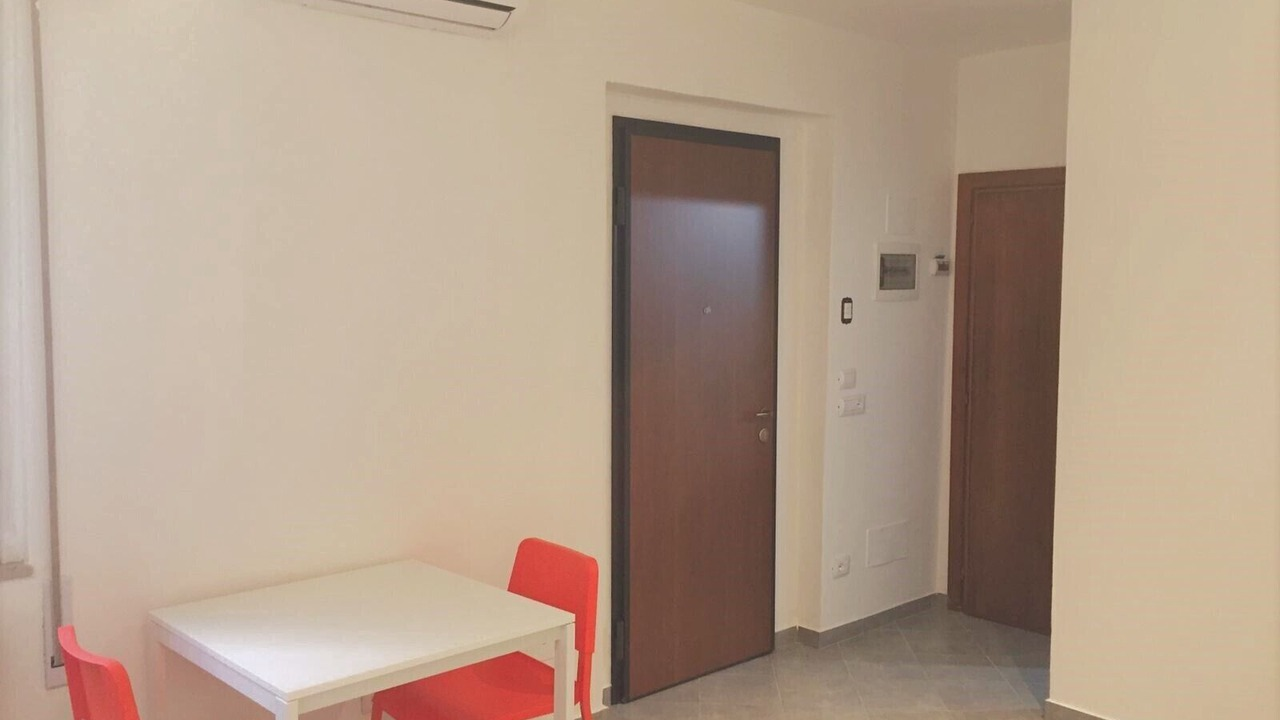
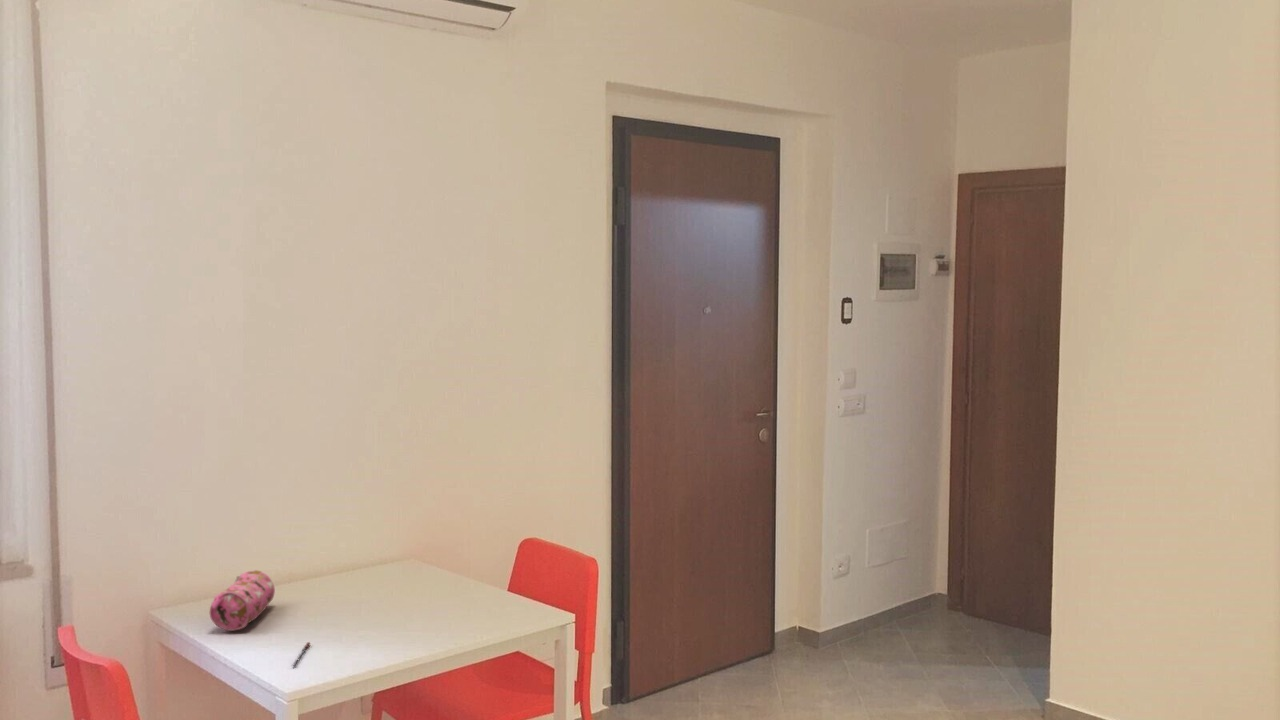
+ pen (301, 653)
+ pencil case (243, 599)
